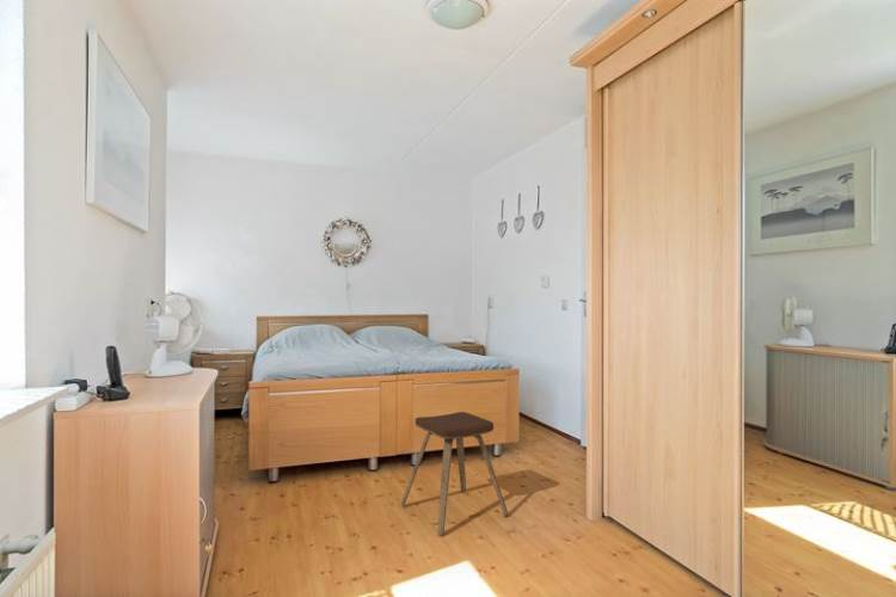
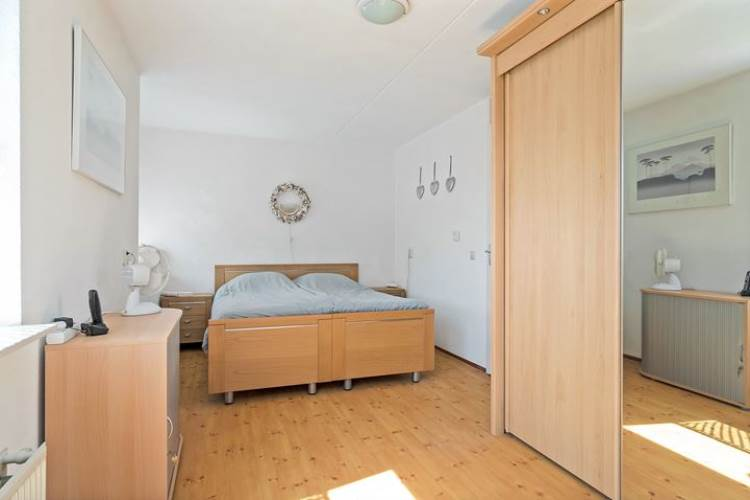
- music stool (449, 464)
